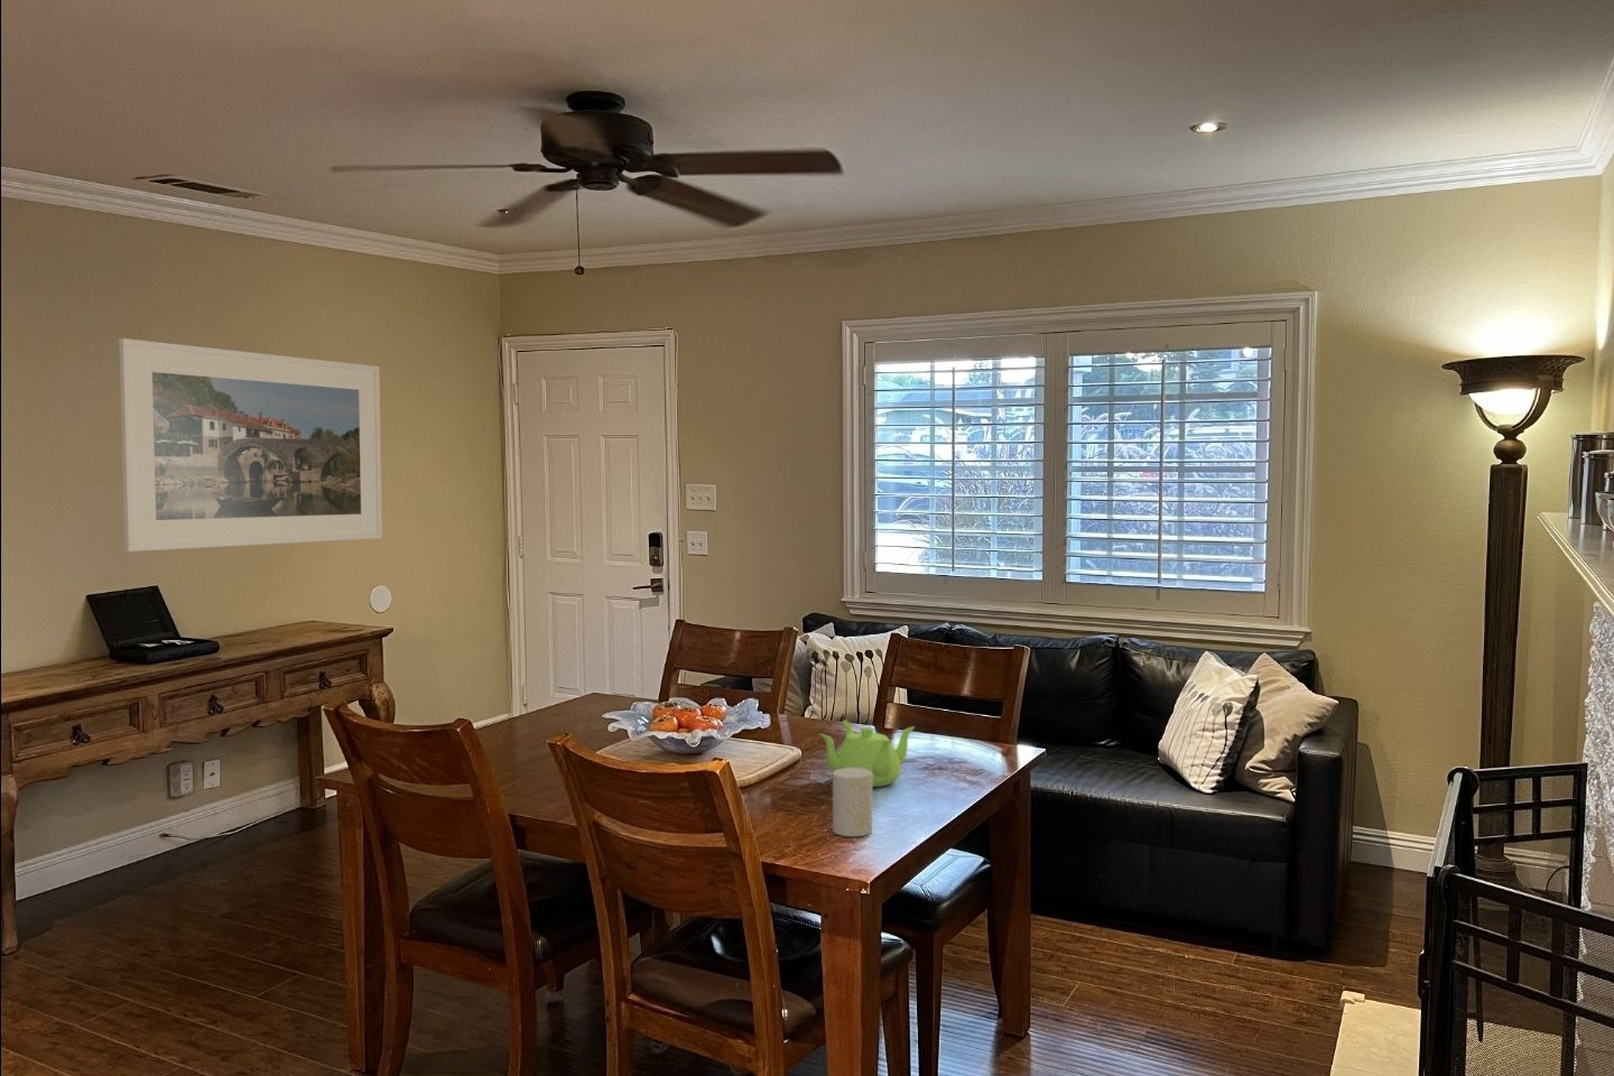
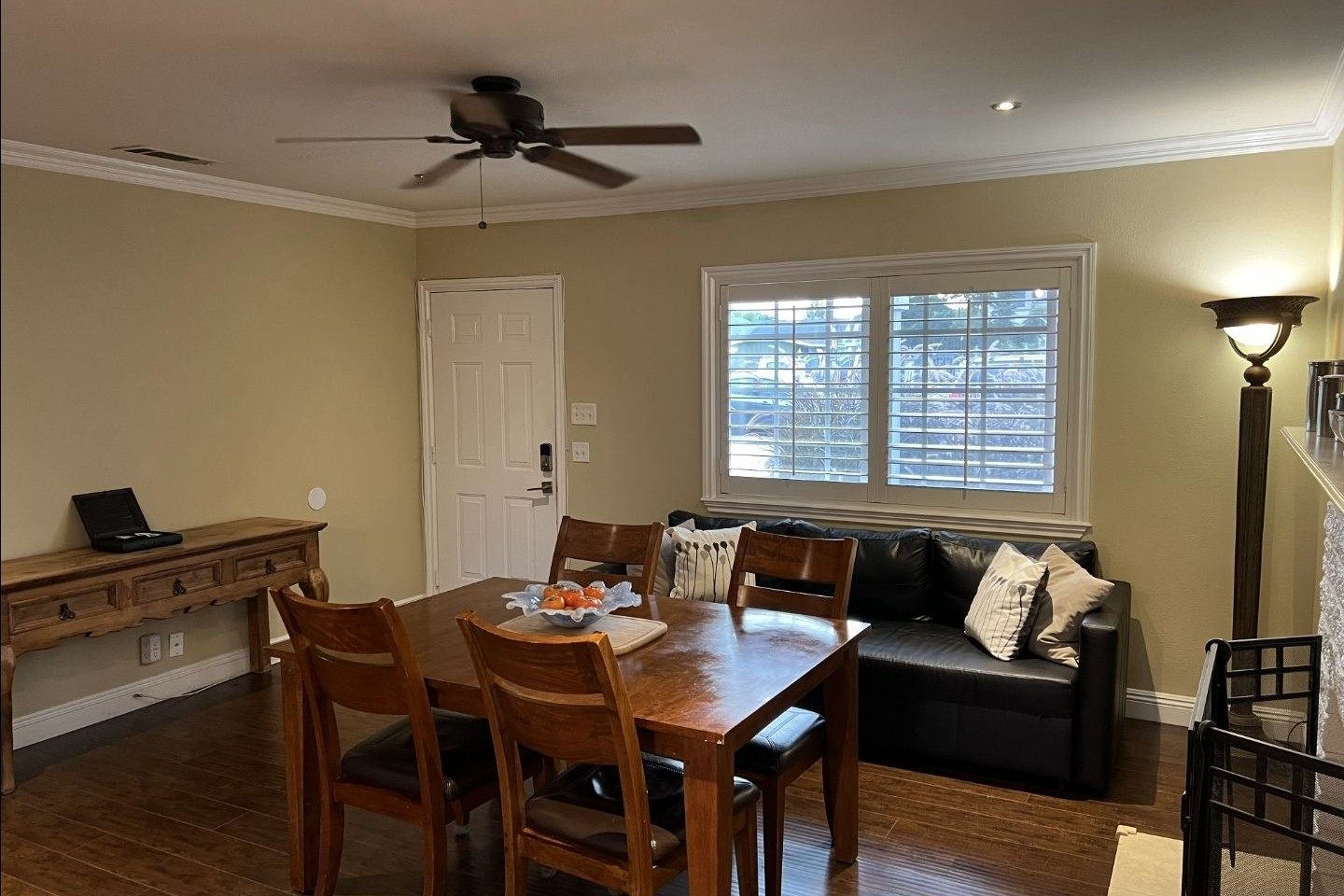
- cup (851, 801)
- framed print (264, 448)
- teapot (867, 754)
